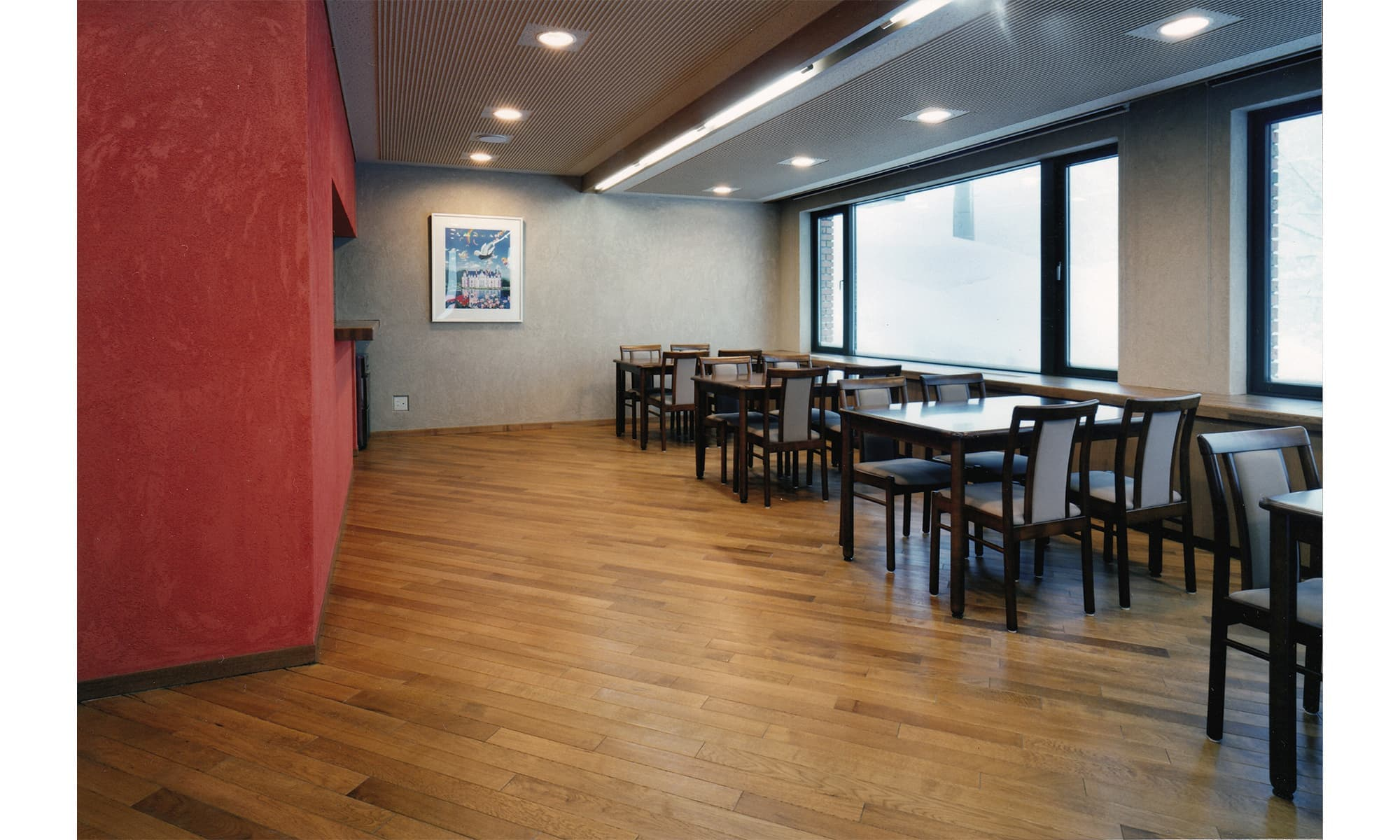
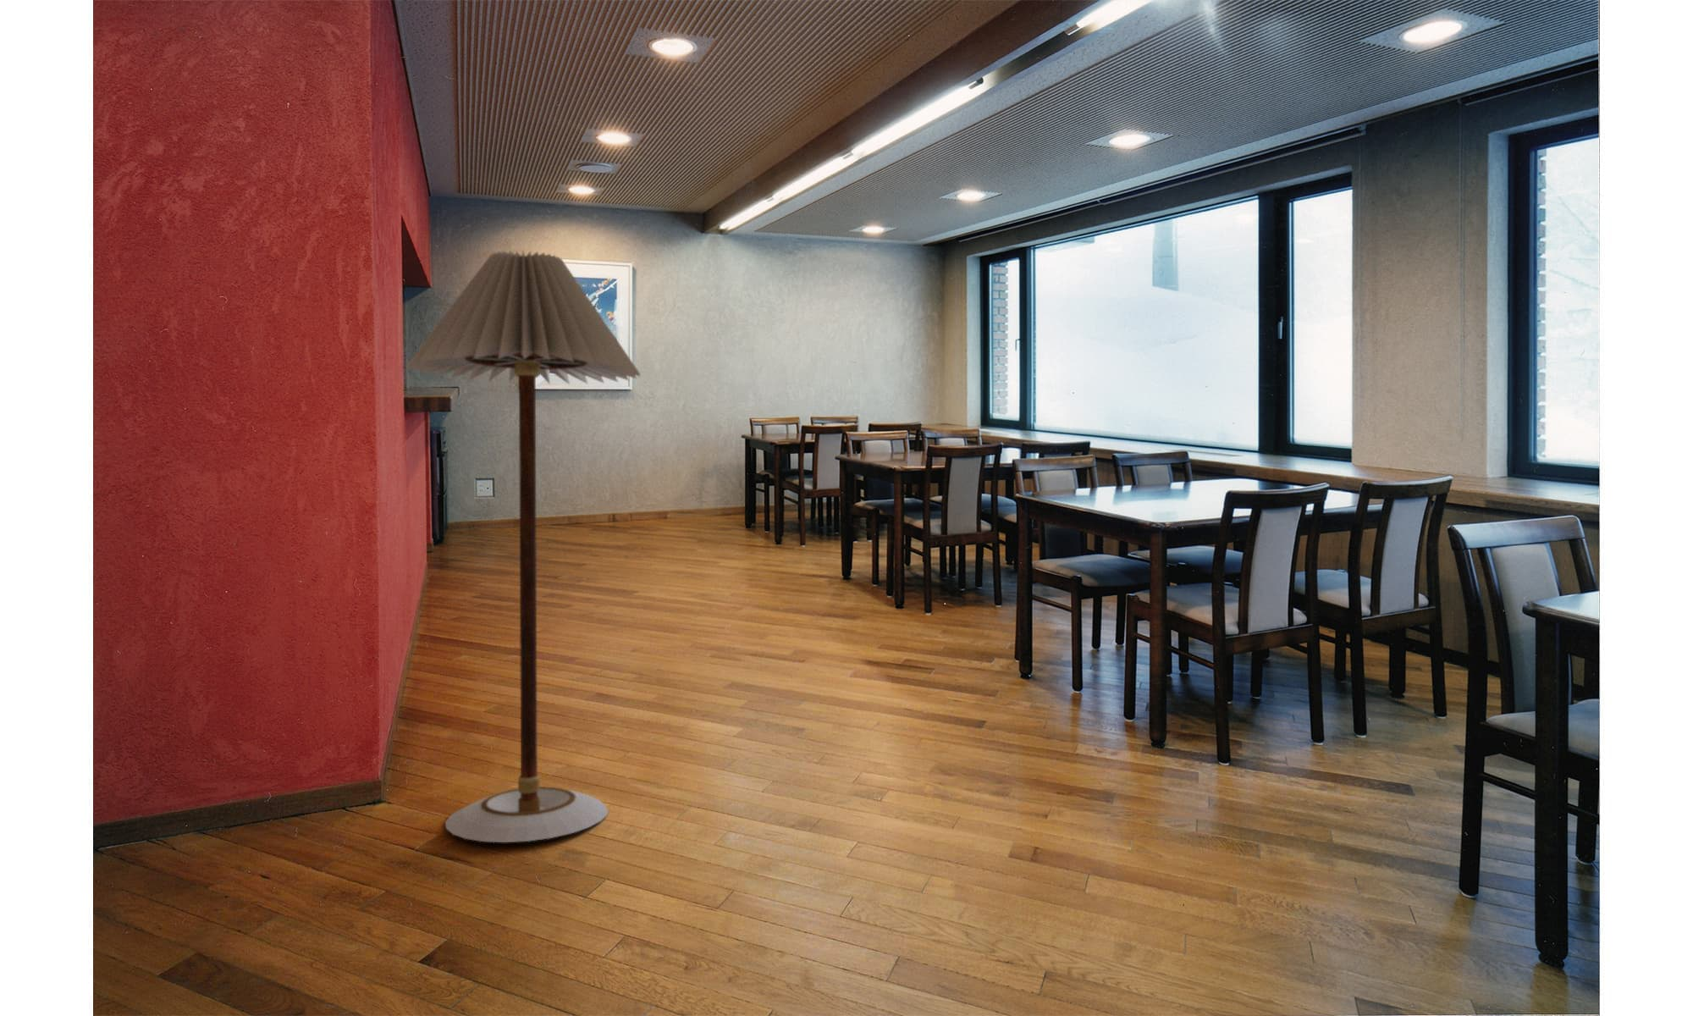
+ floor lamp (527, 537)
